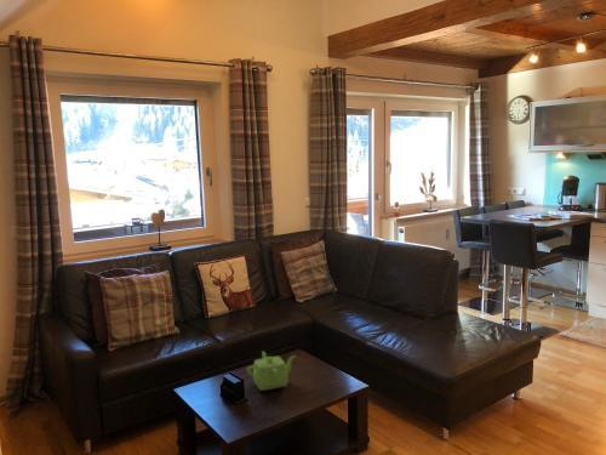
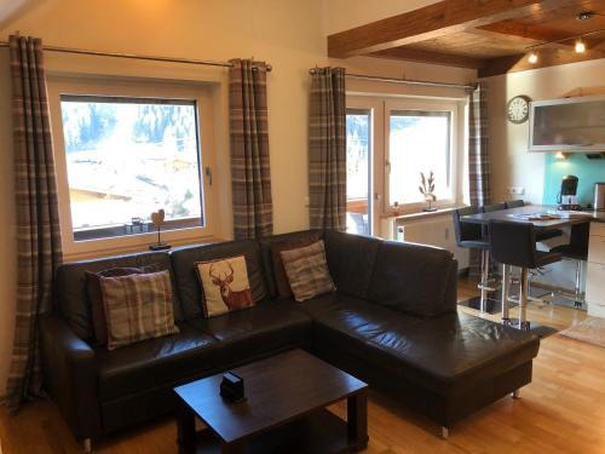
- teapot (271, 370)
